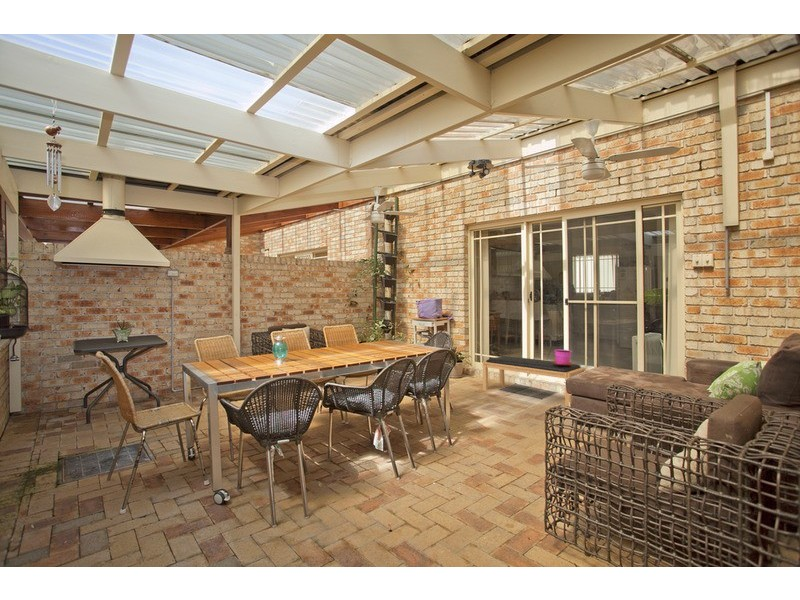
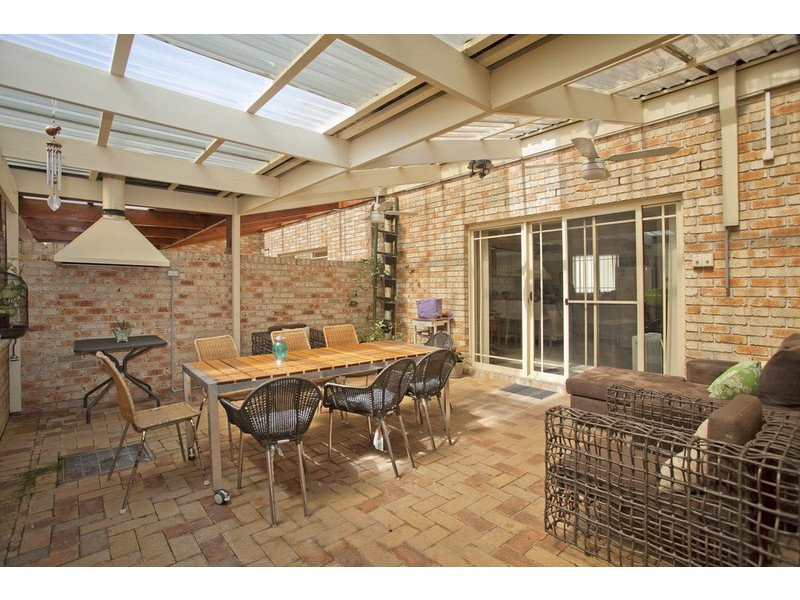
- planter pot (562, 357)
- bench (531, 373)
